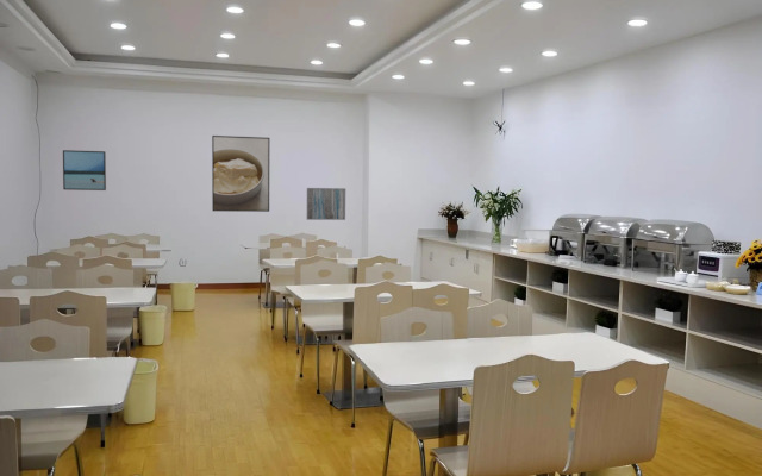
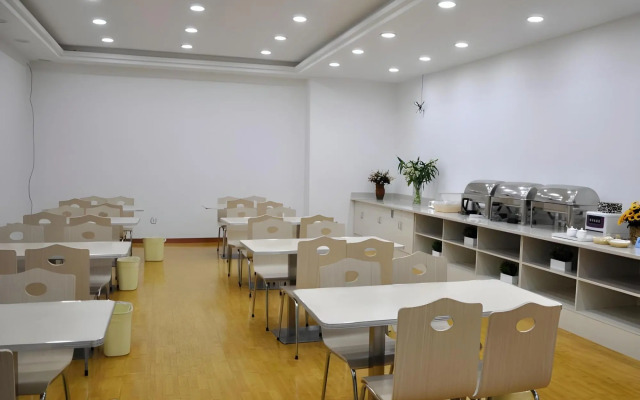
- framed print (241, 174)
- wall art (326, 203)
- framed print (85, 170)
